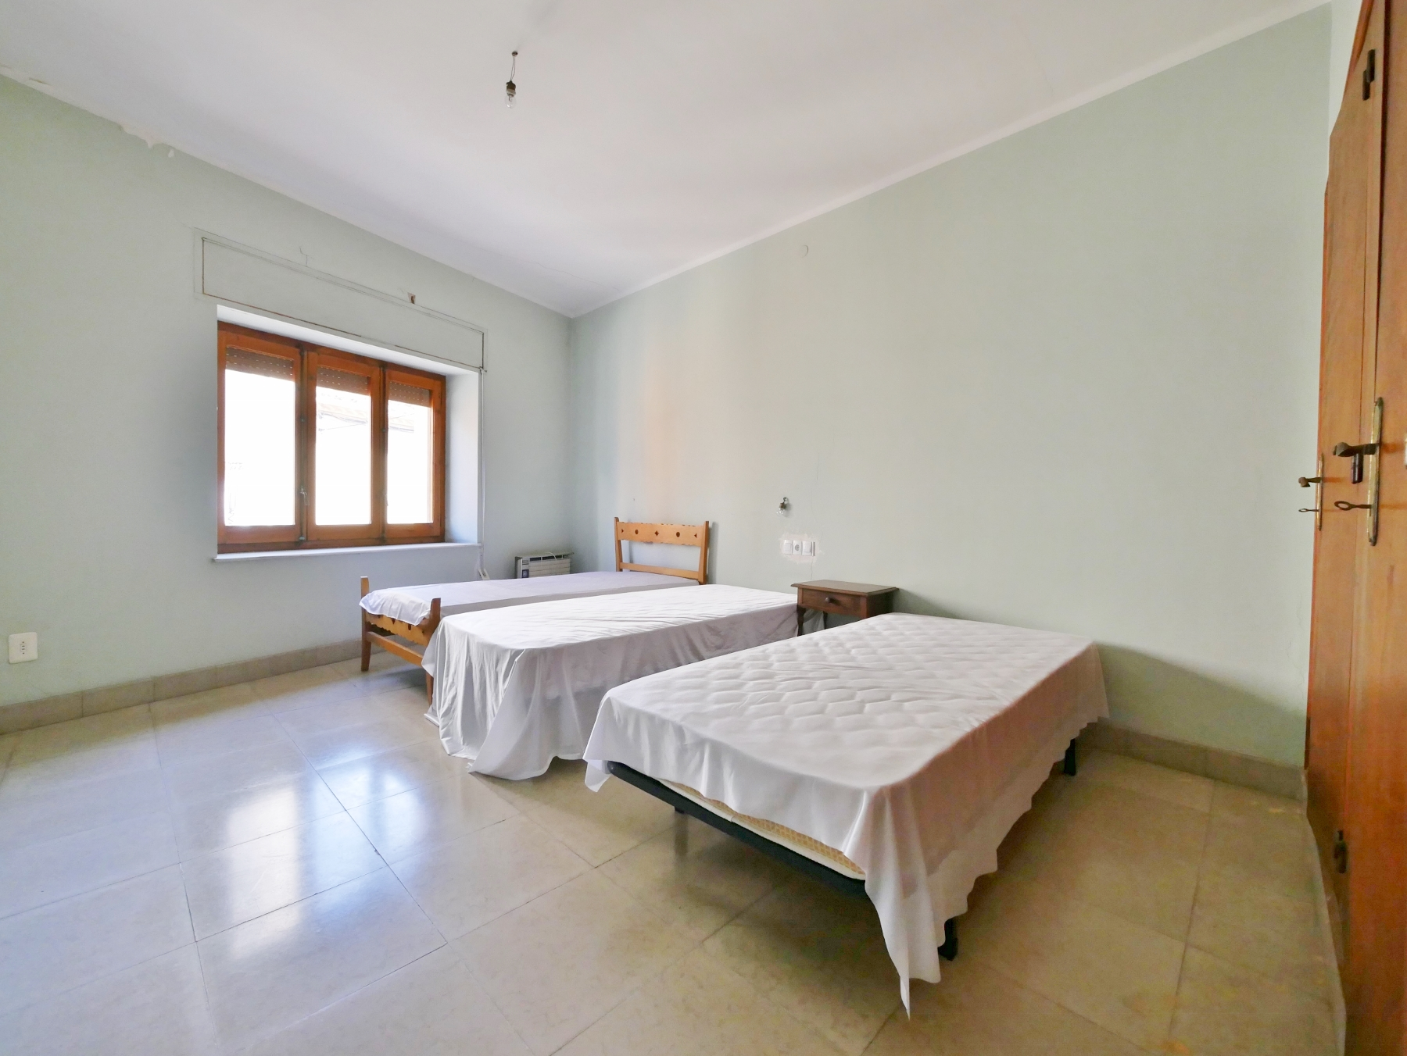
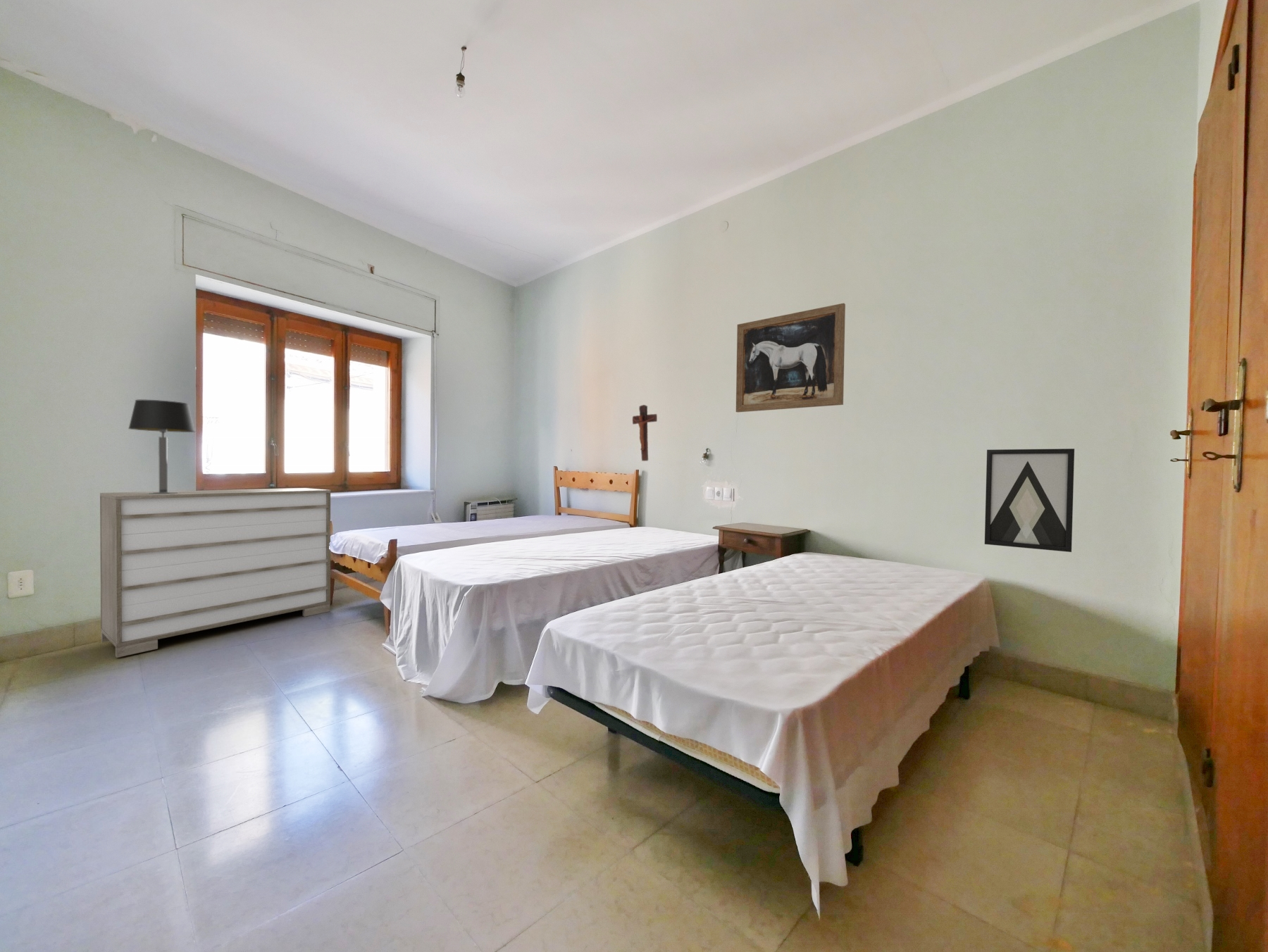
+ wall art (786, 361)
+ wall art (1027, 499)
+ dresser (227, 558)
+ table lamp (163, 447)
+ crucifix (642, 432)
